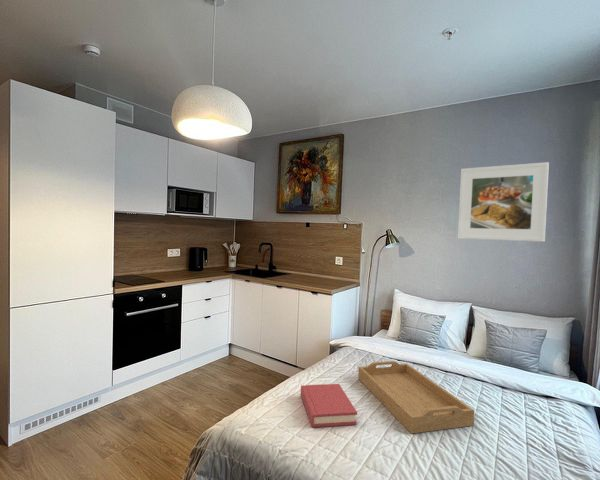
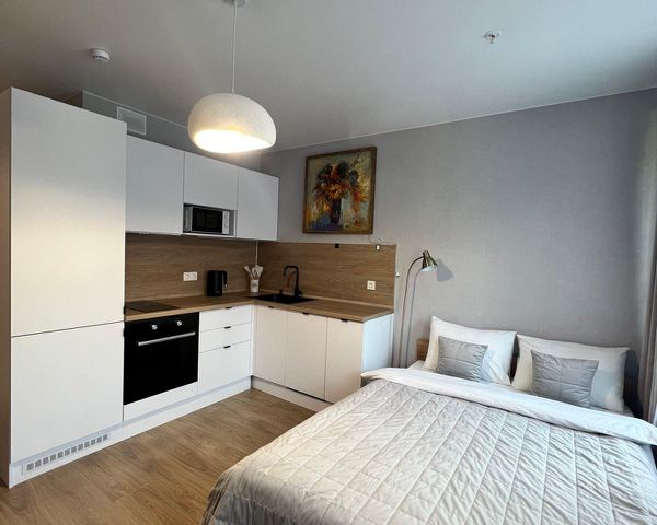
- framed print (500, 203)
- hardback book (326, 403)
- serving tray (408, 390)
